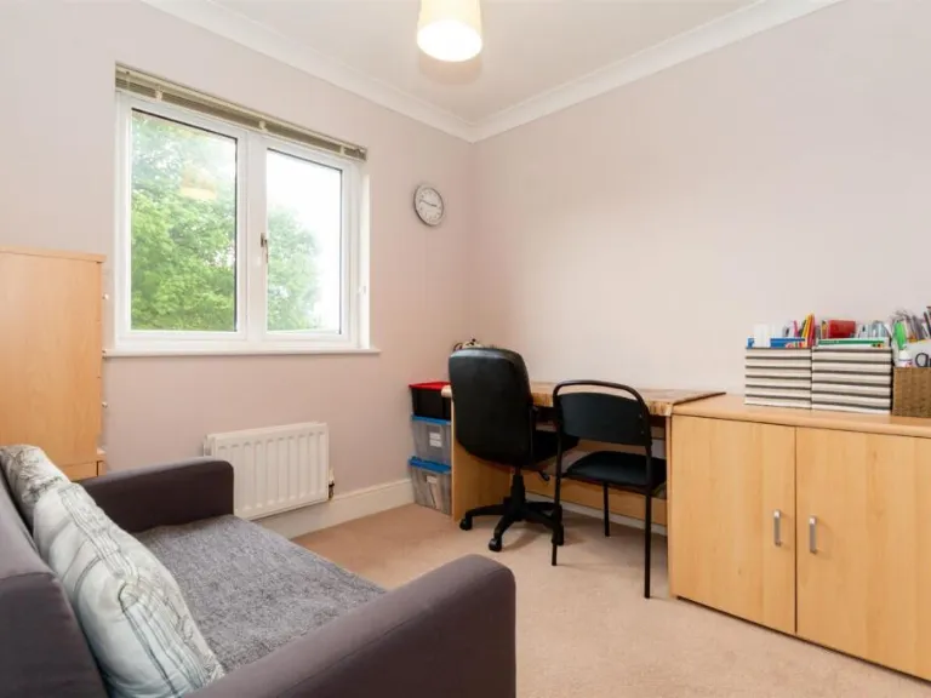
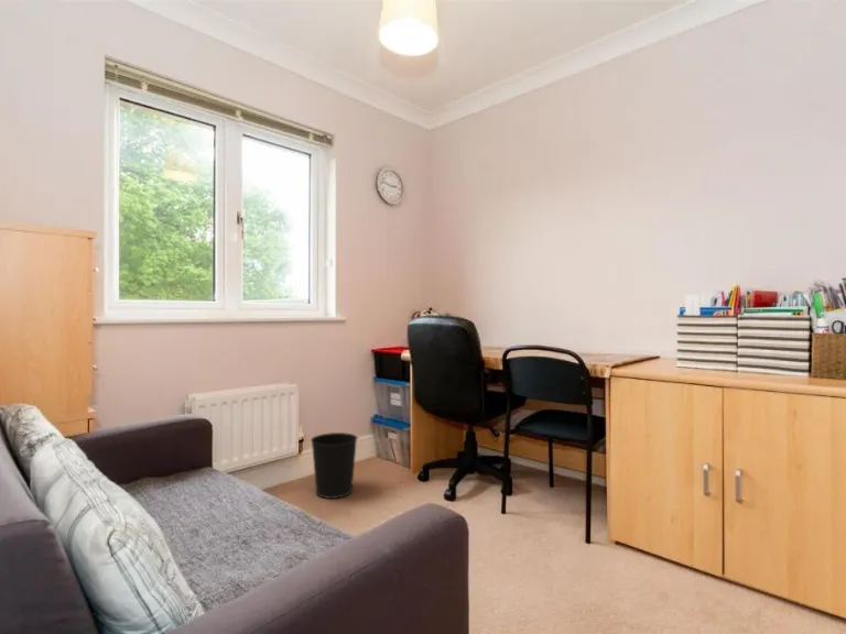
+ wastebasket (334, 464)
